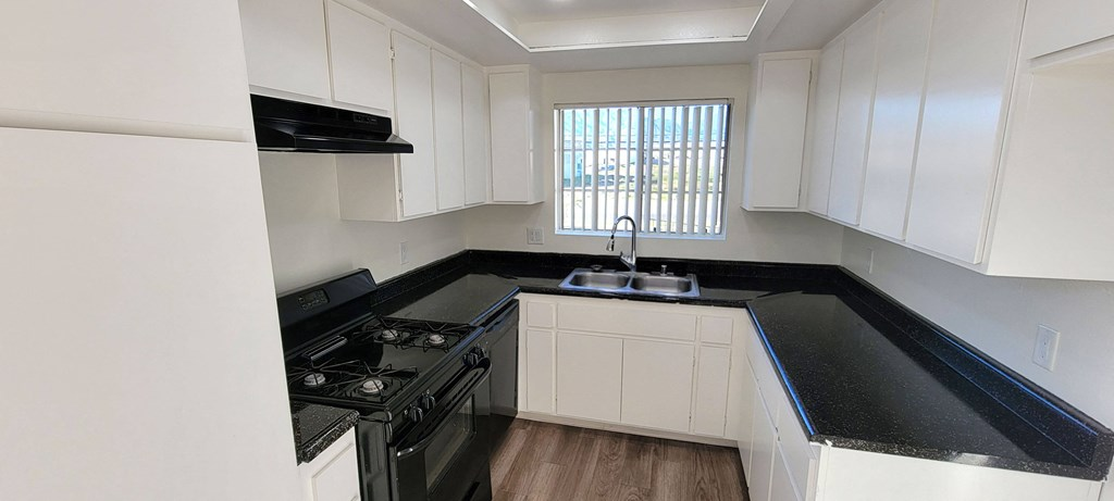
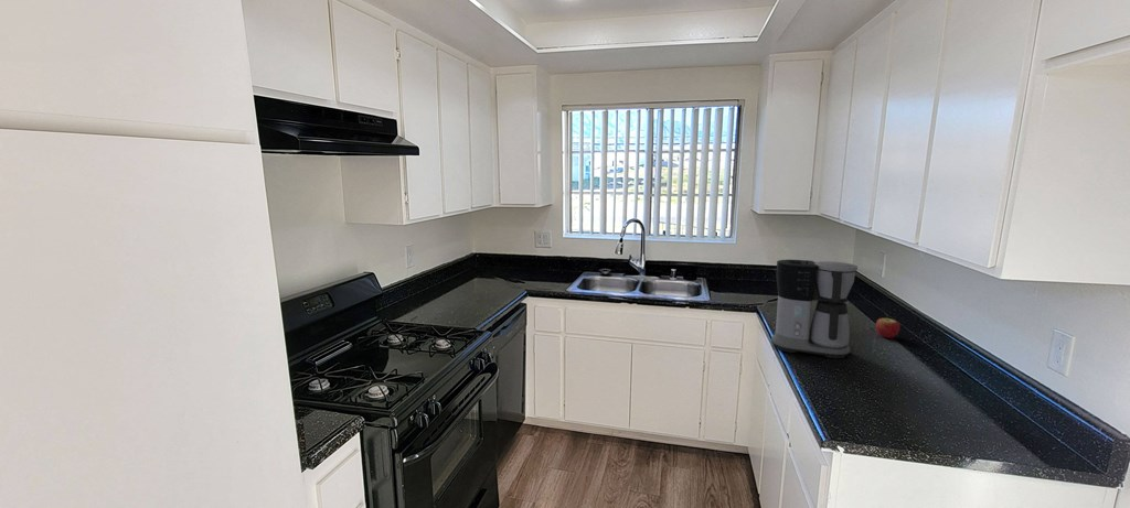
+ coffee maker (810, 306)
+ apple (887, 325)
